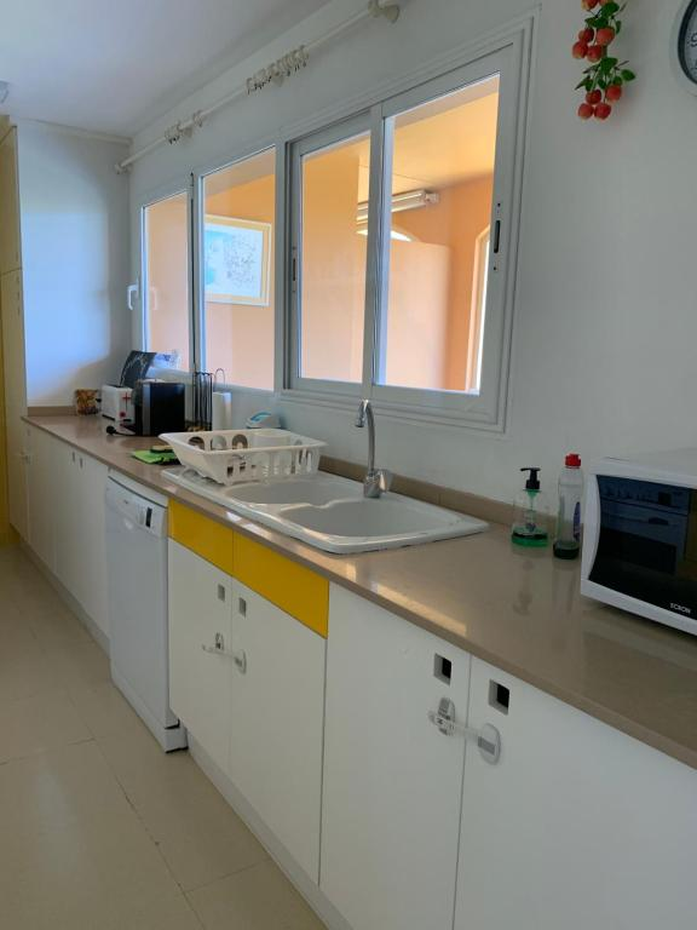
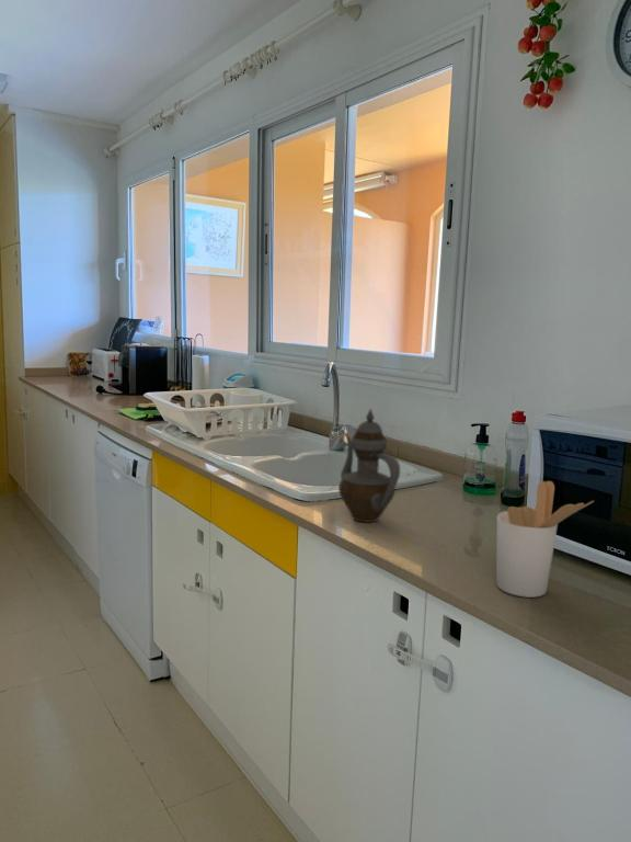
+ teapot (368, 464)
+ utensil holder (539, 541)
